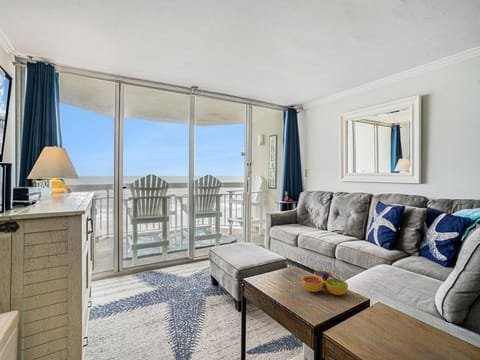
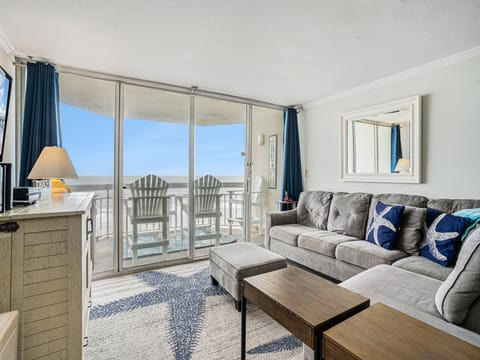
- decorative bowl (321, 280)
